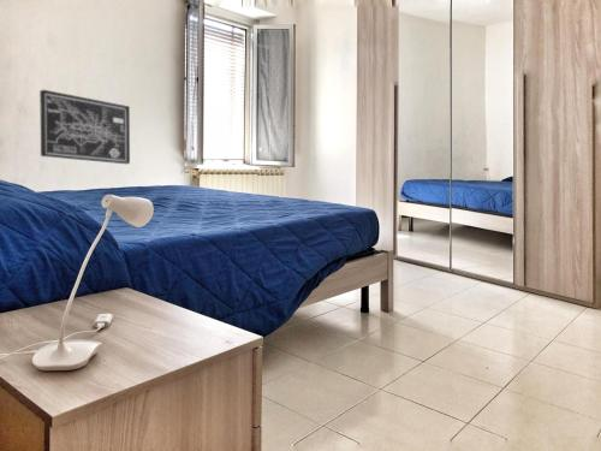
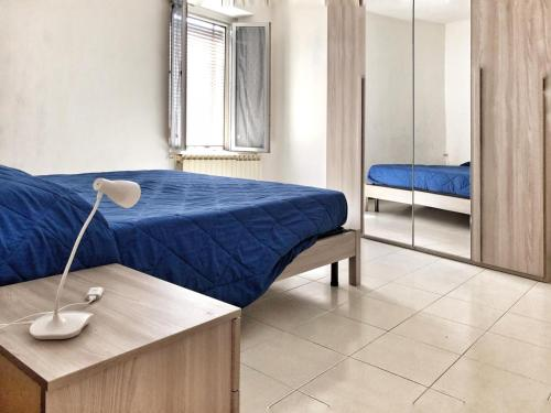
- wall art (88, 129)
